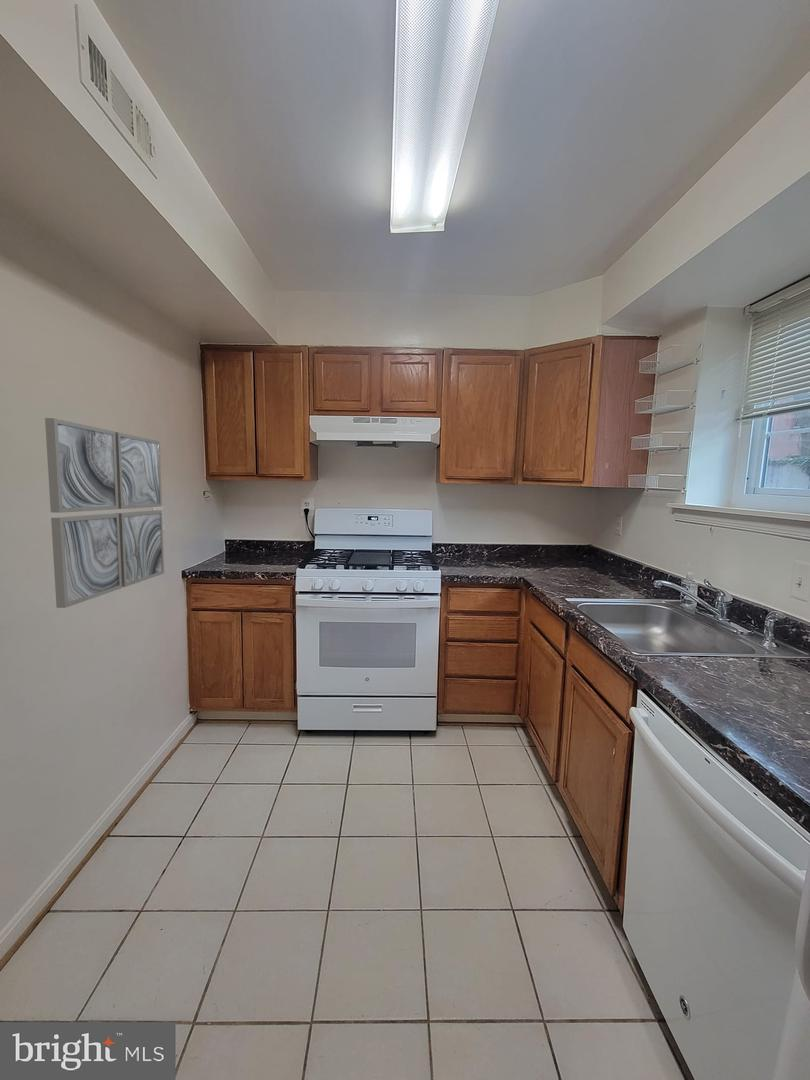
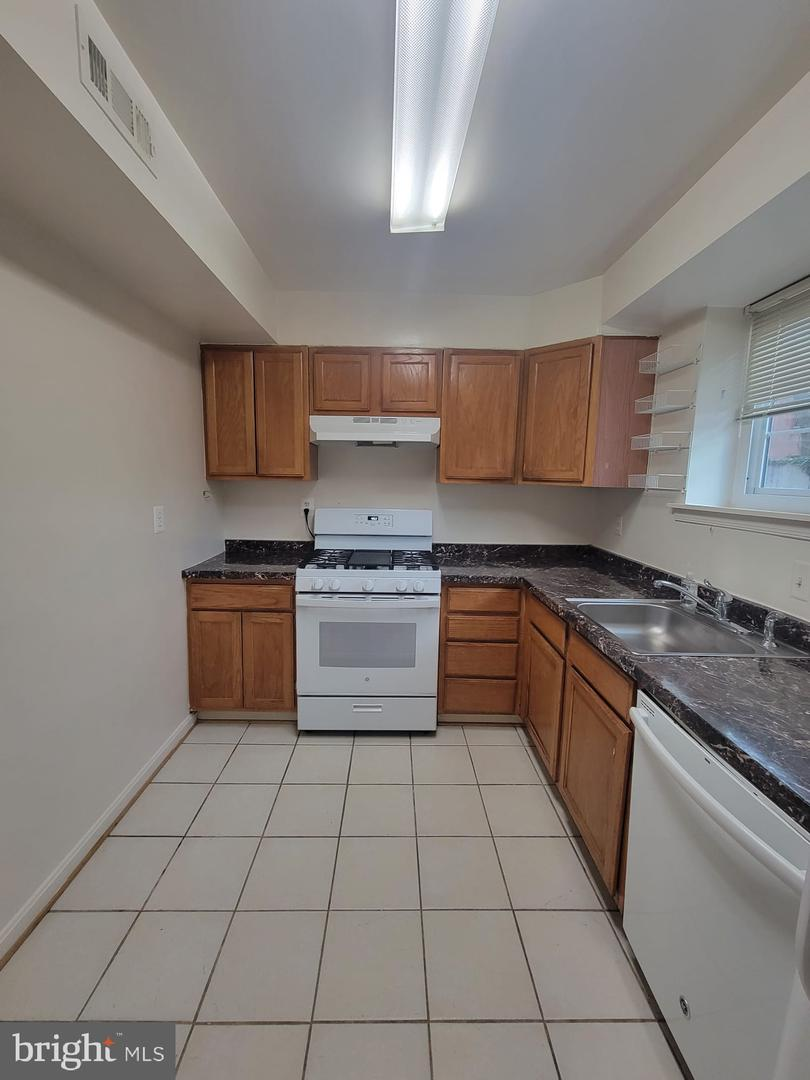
- wall art (116, 513)
